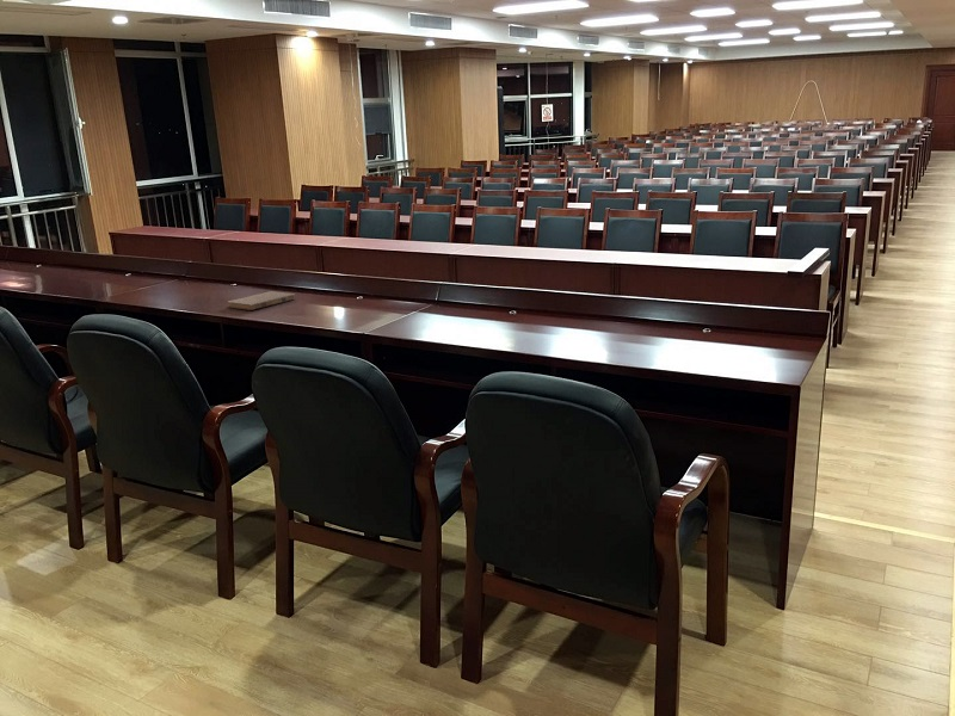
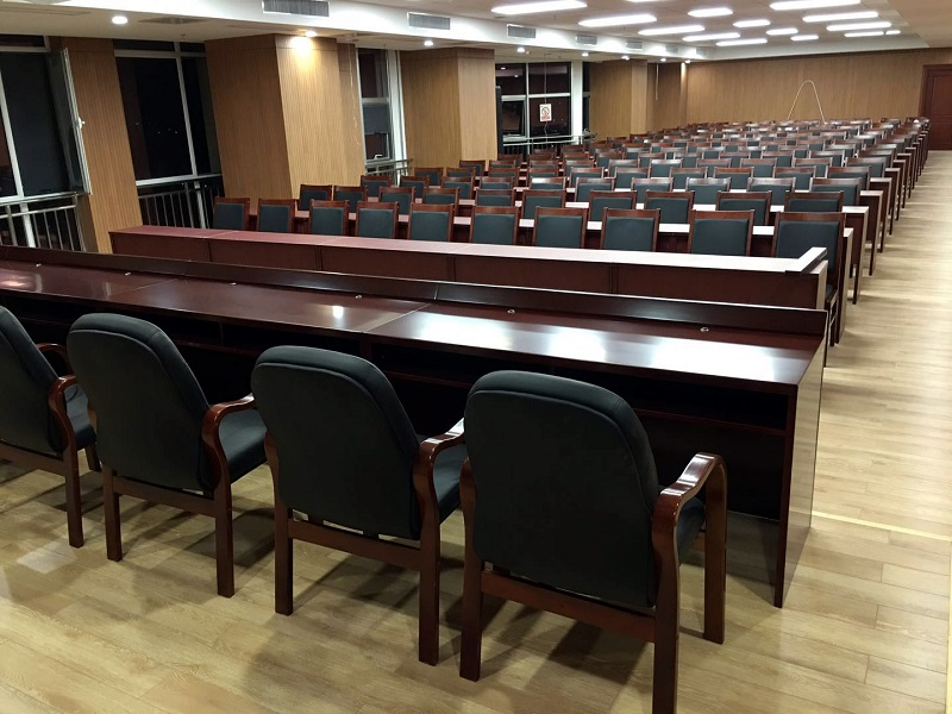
- book (261, 300)
